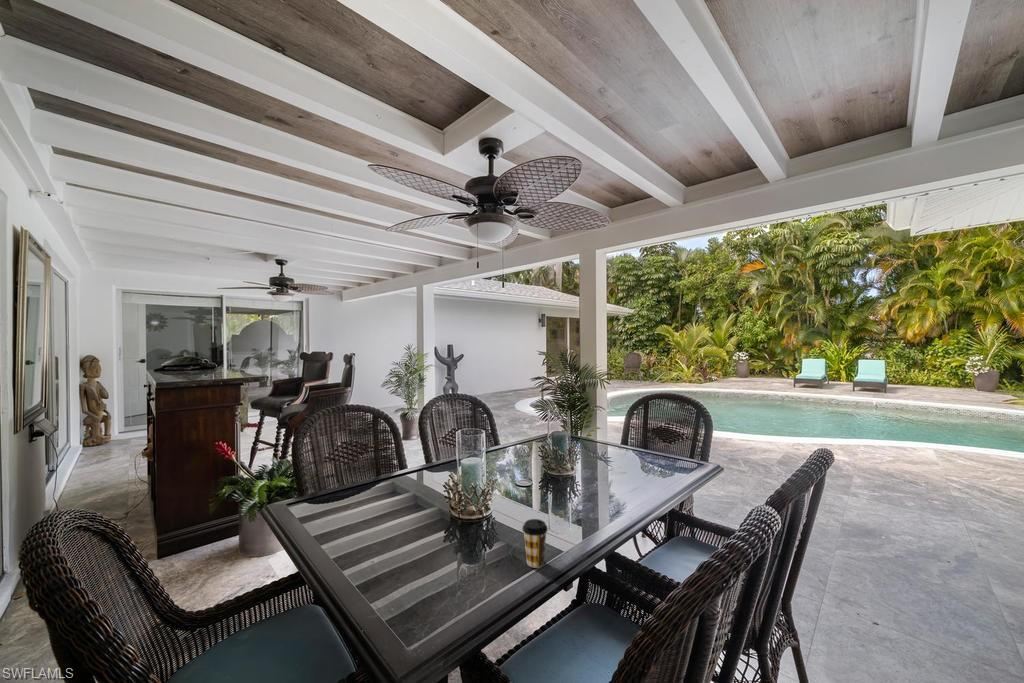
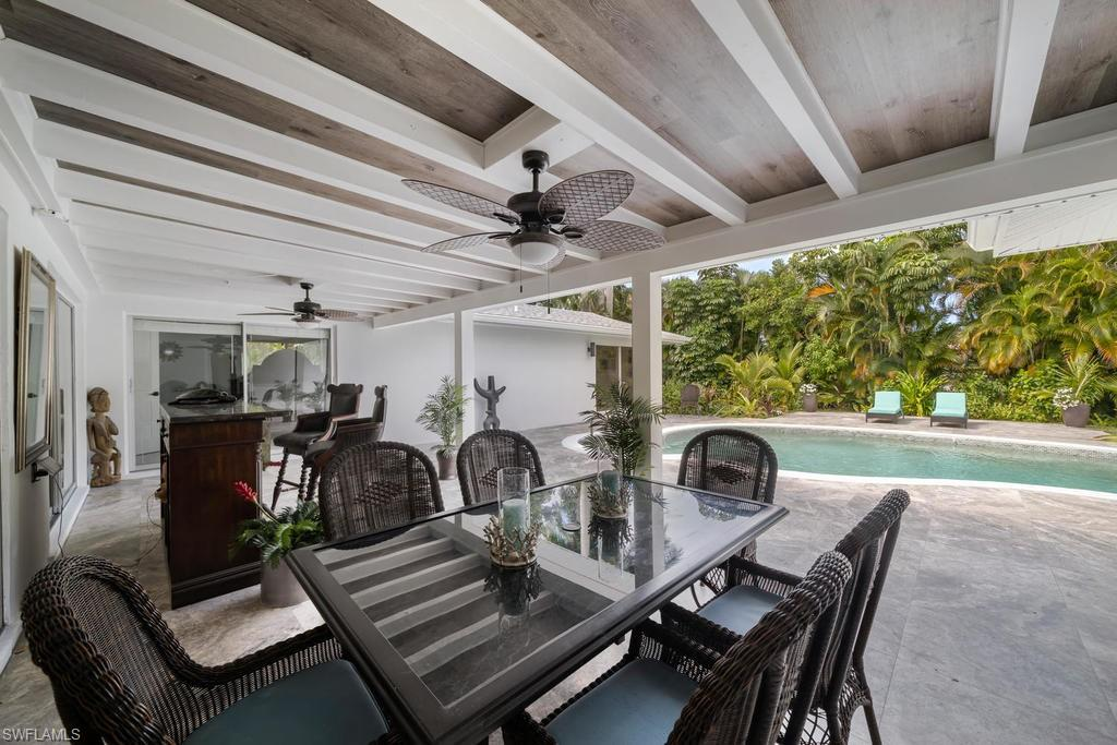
- coffee cup (535, 543)
